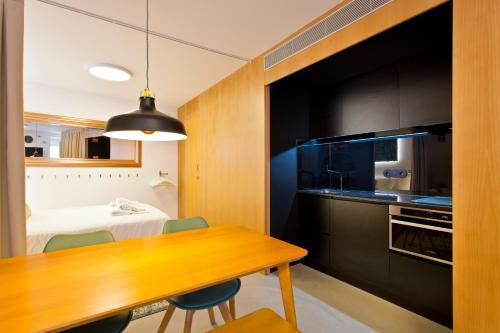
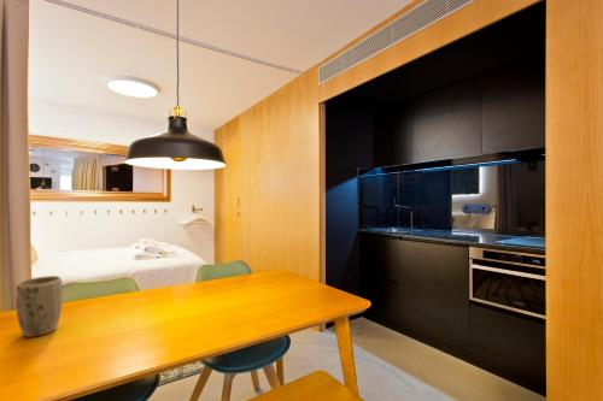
+ plant pot (40, 305)
